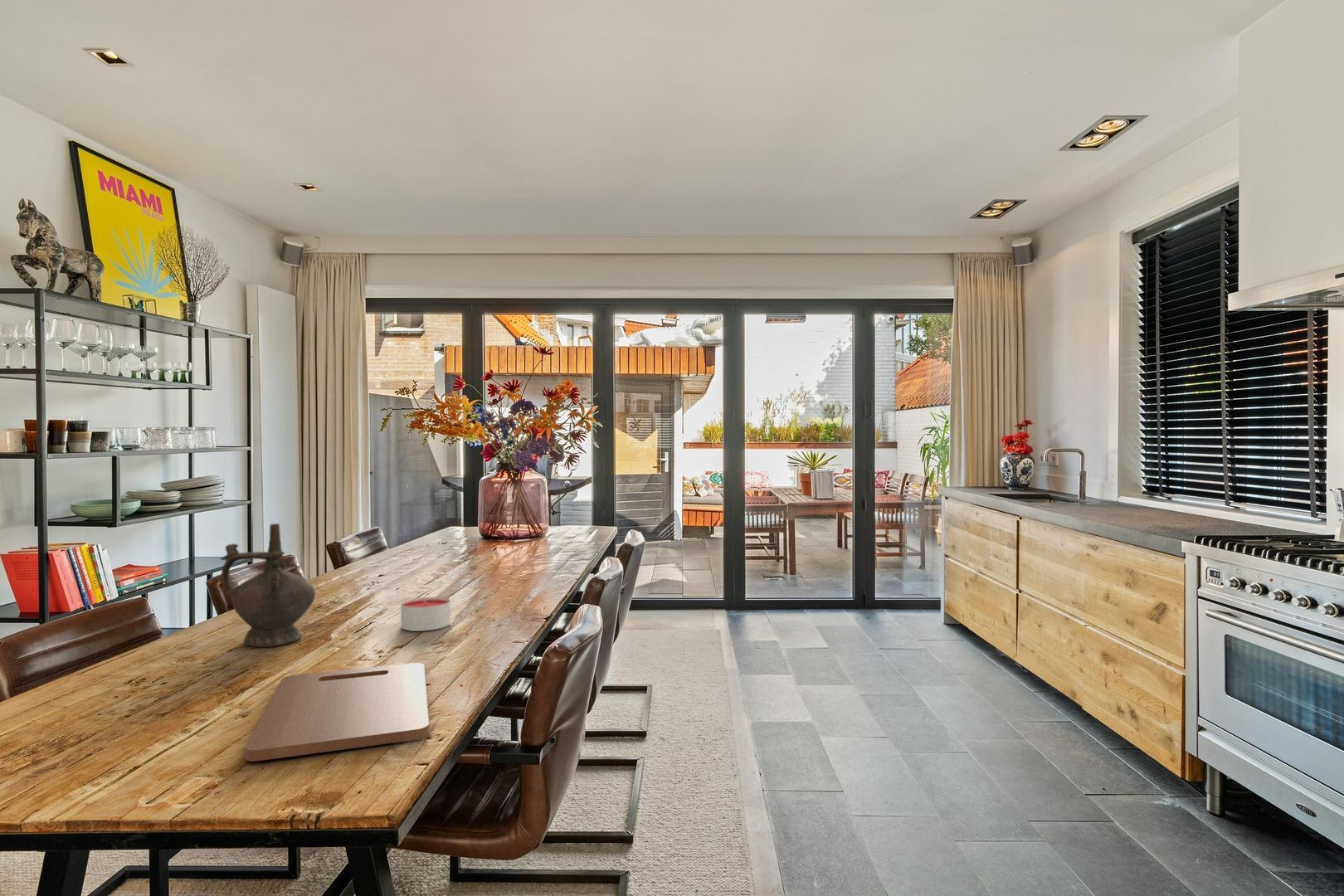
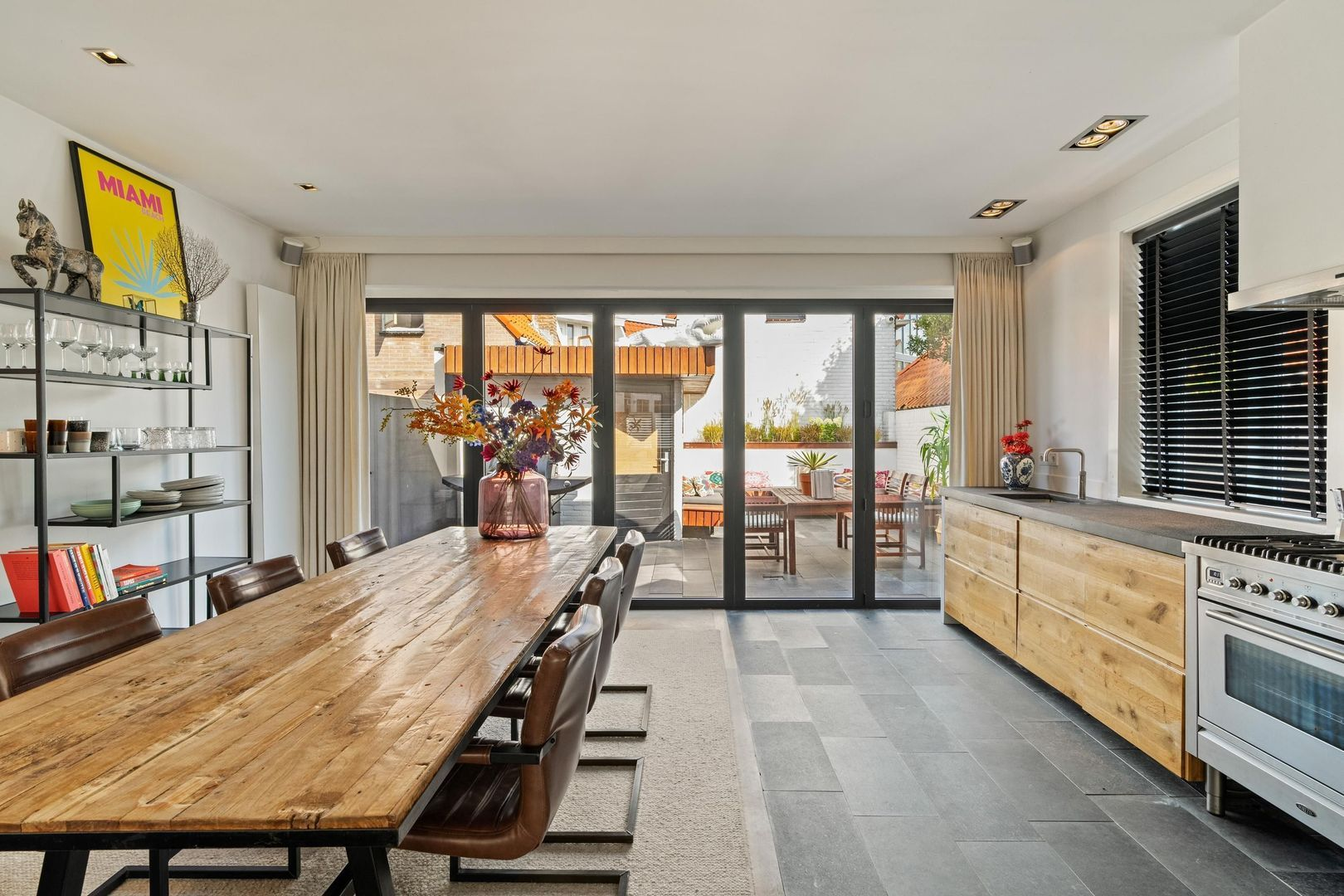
- ceremonial vessel (269, 582)
- cutting board (348, 704)
- candle (426, 612)
